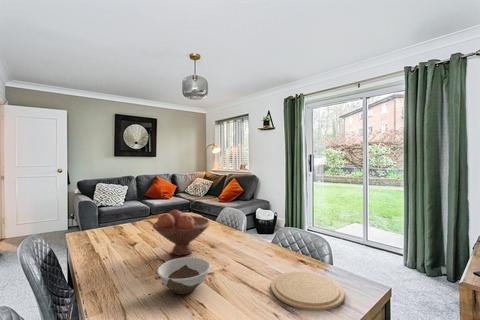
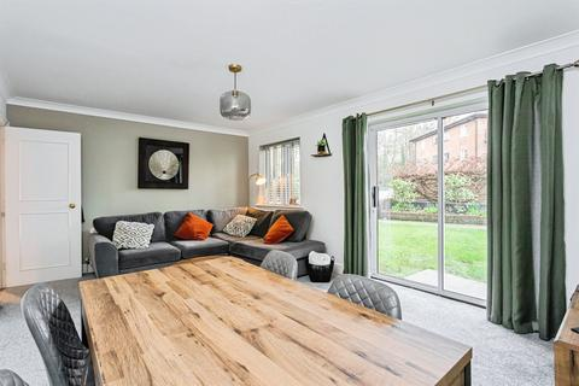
- bowl (184, 277)
- plate (306, 287)
- fruit bowl (182, 231)
